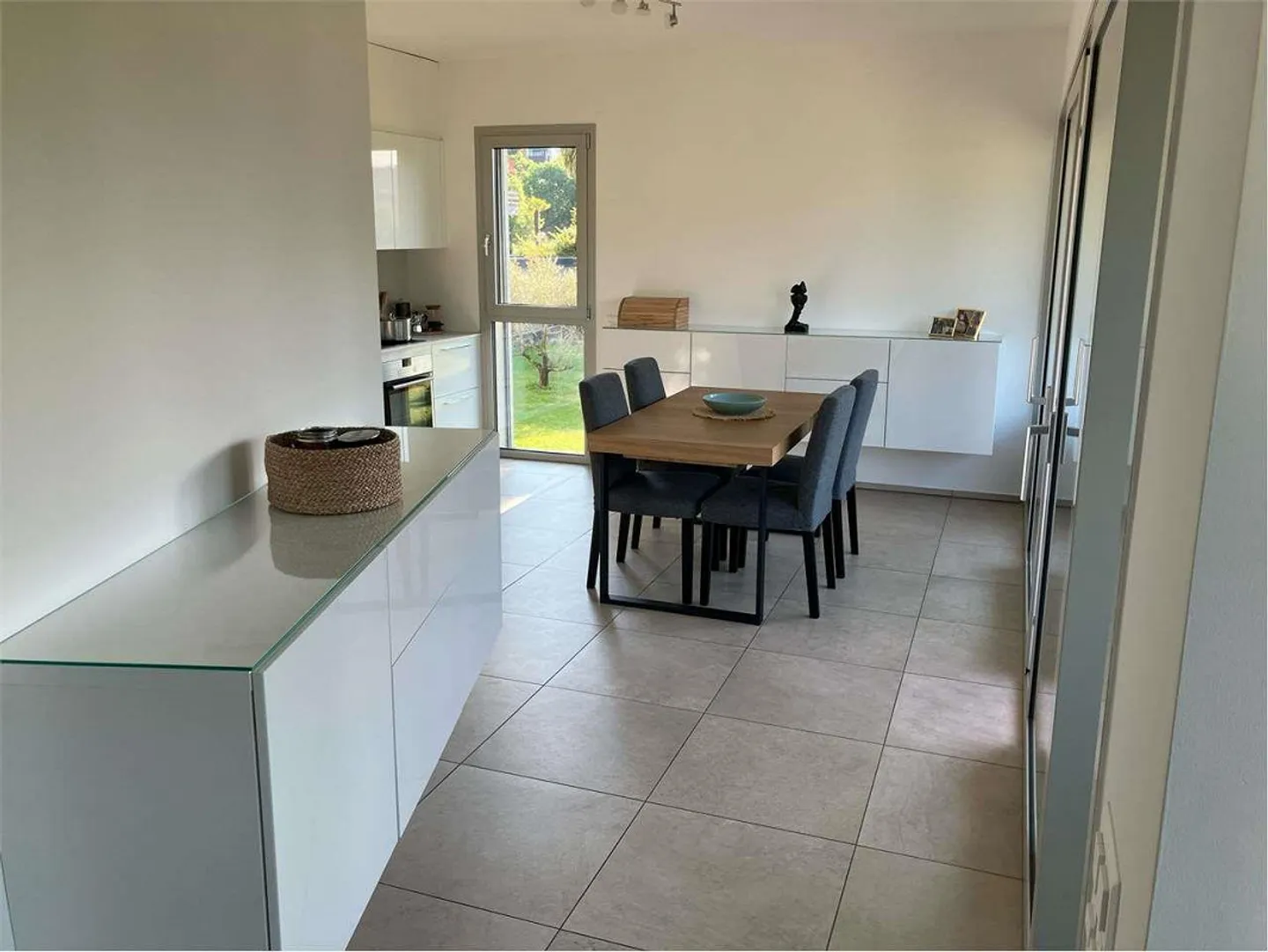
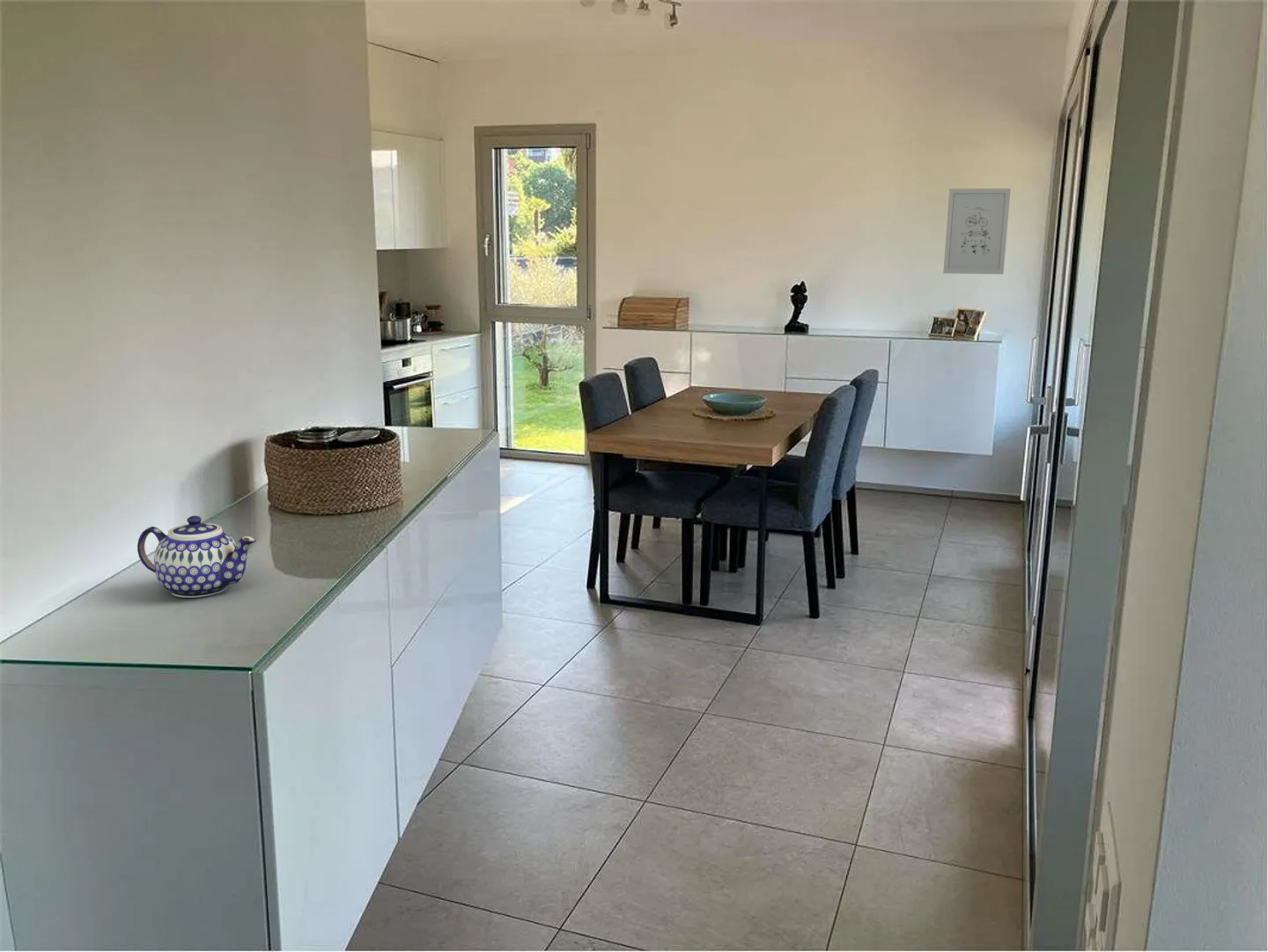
+ wall art (976, 231)
+ teapot (196, 553)
